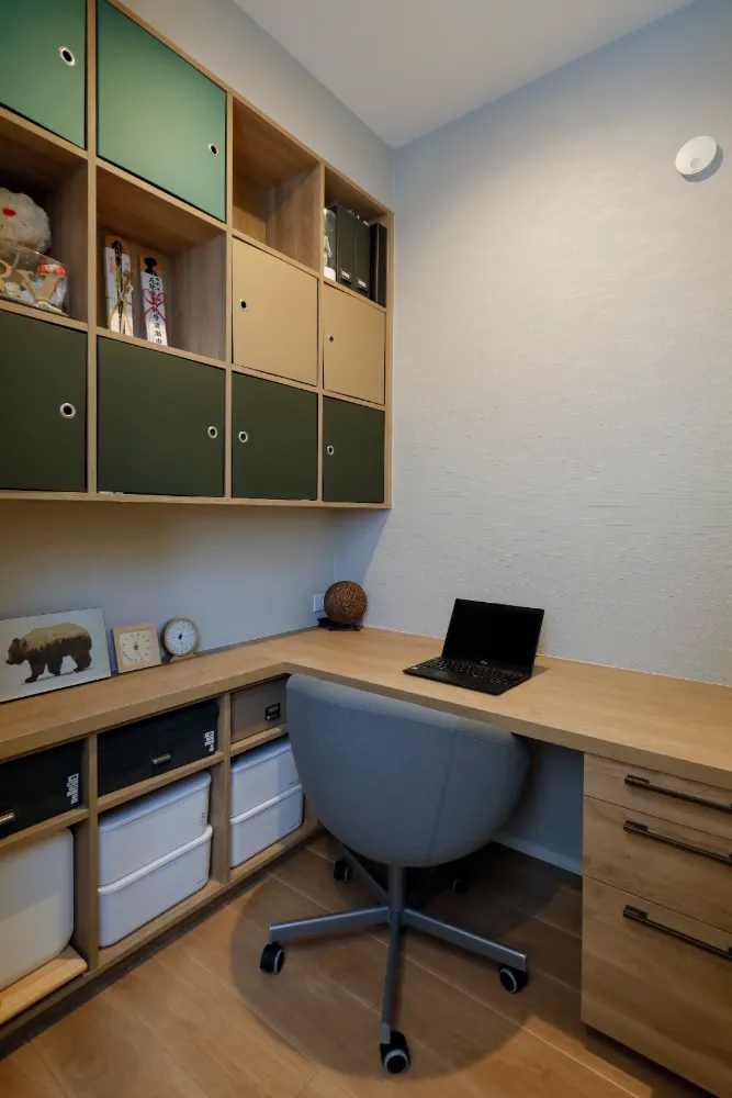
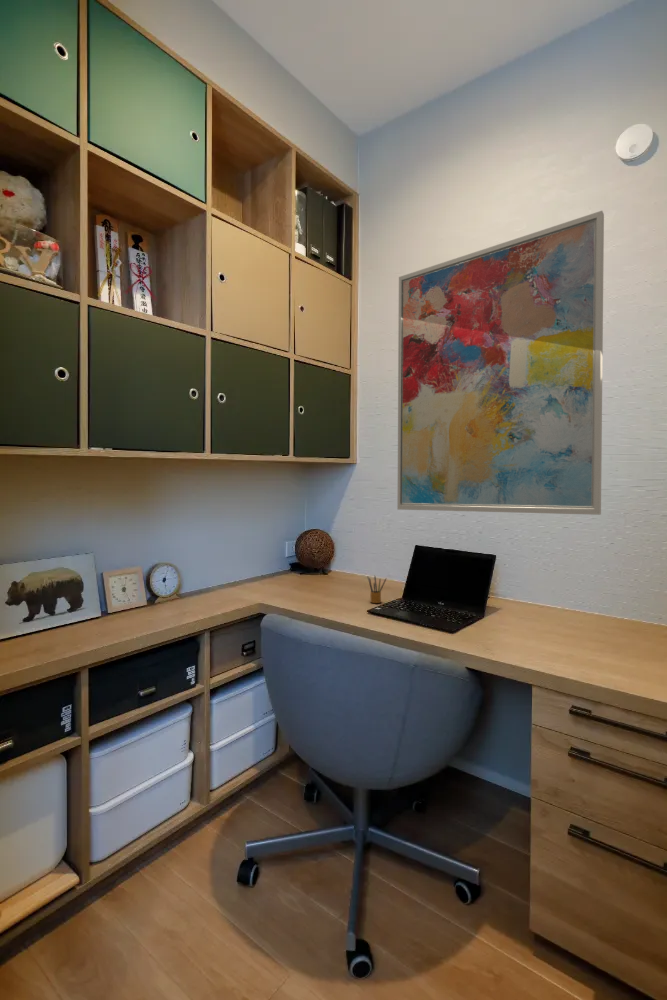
+ pencil box (376, 589)
+ wall art (487, 380)
